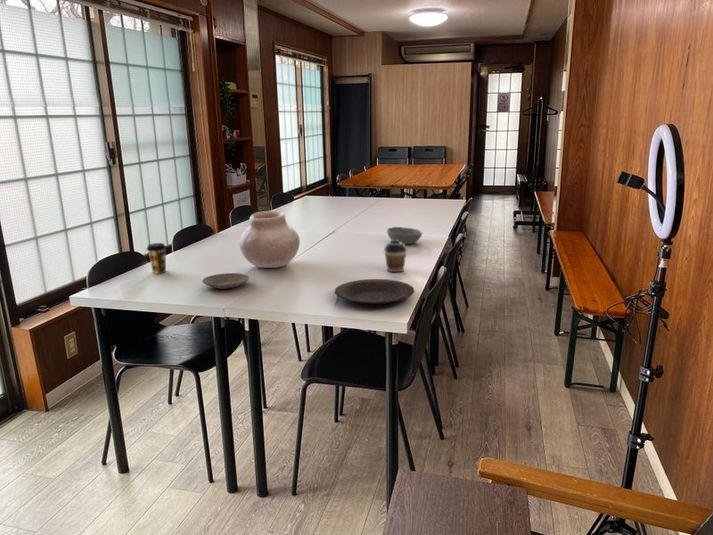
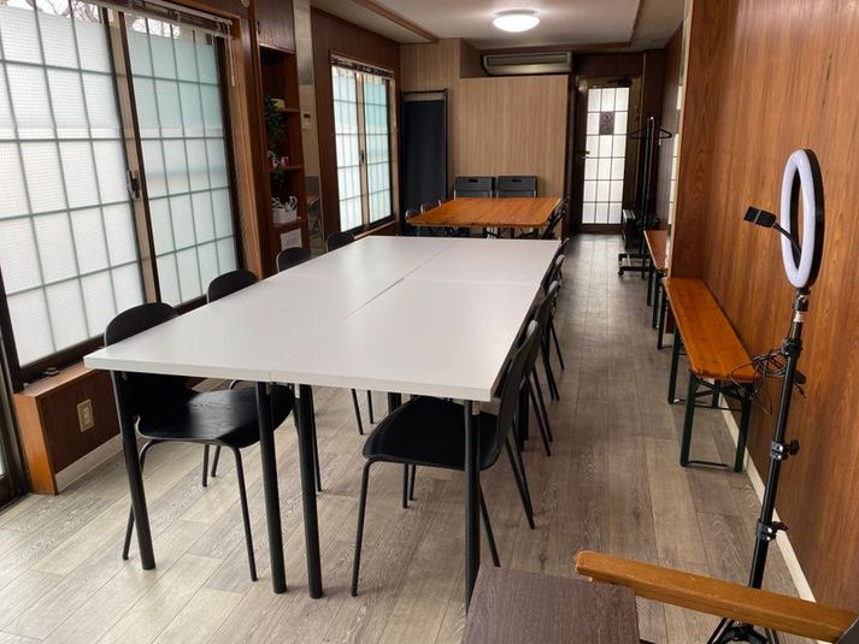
- coffee cup (157, 258)
- vase (269, 239)
- plate (374, 293)
- plate (226, 282)
- soup bowl (404, 236)
- coffee cup (395, 255)
